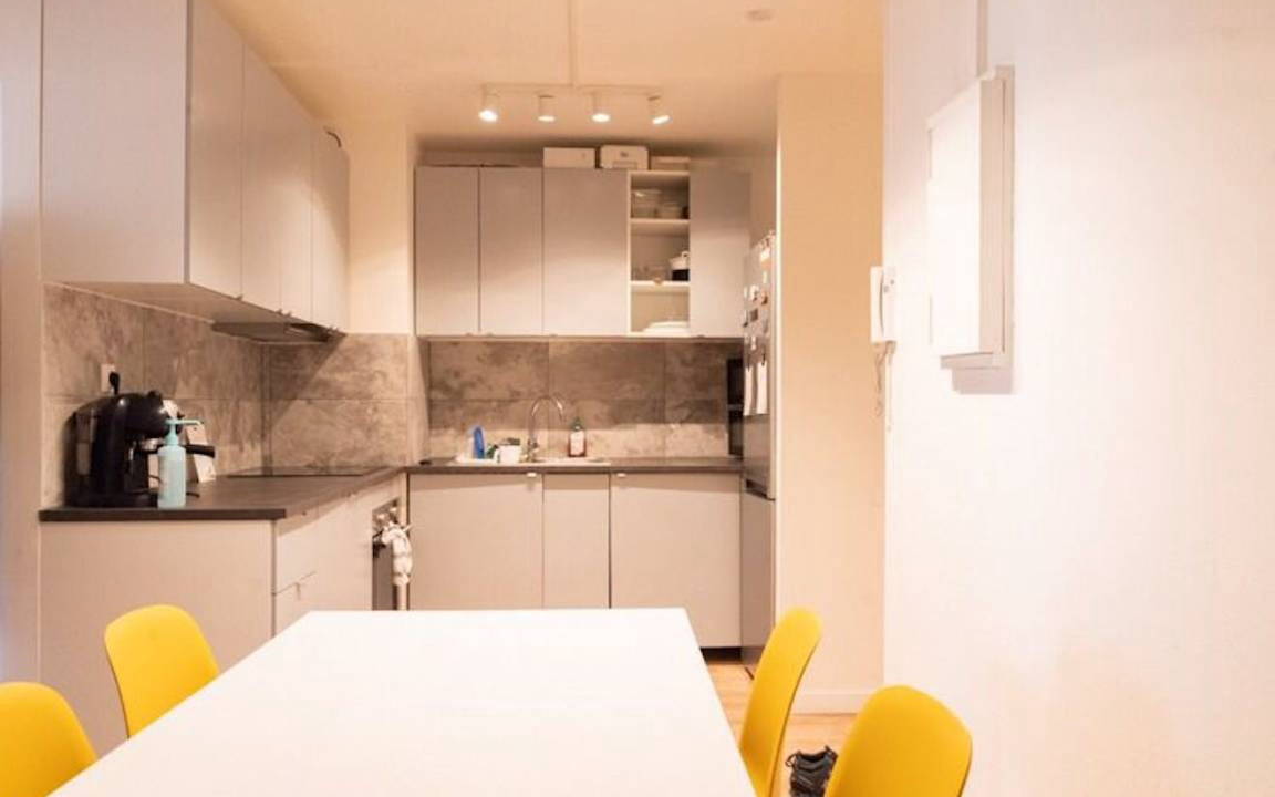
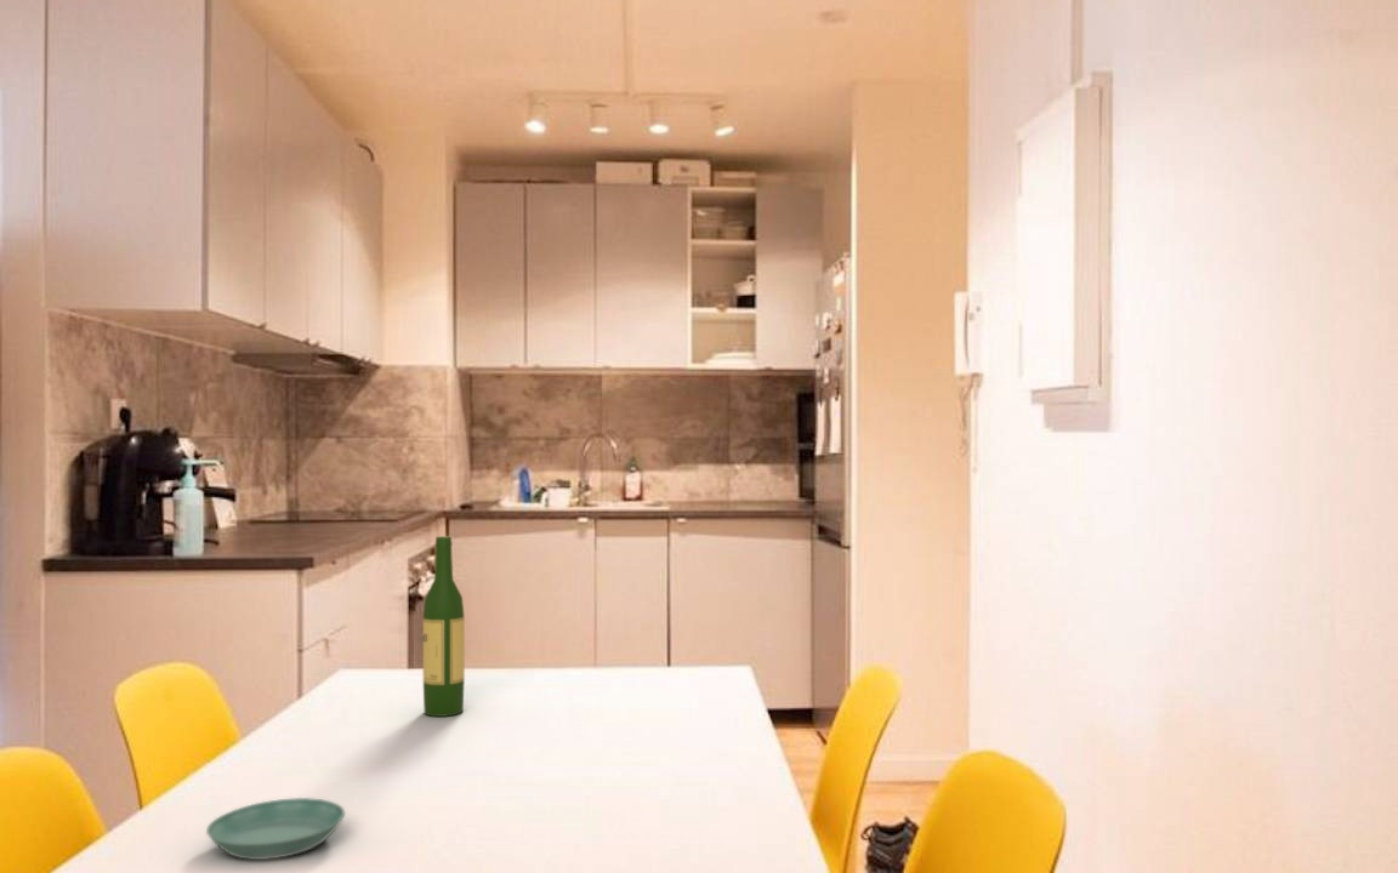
+ saucer (277, 831)
+ wine bottle (443, 623)
